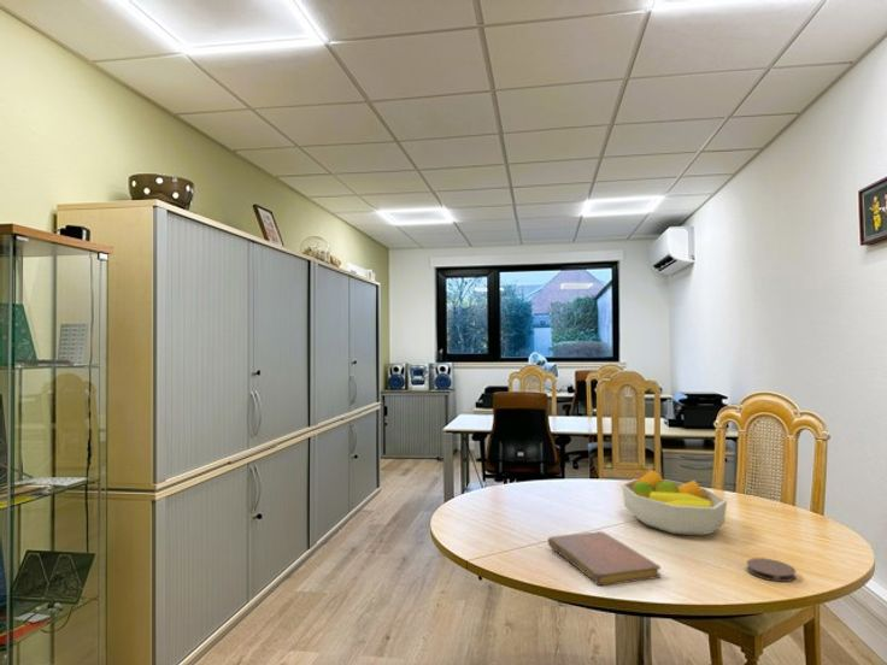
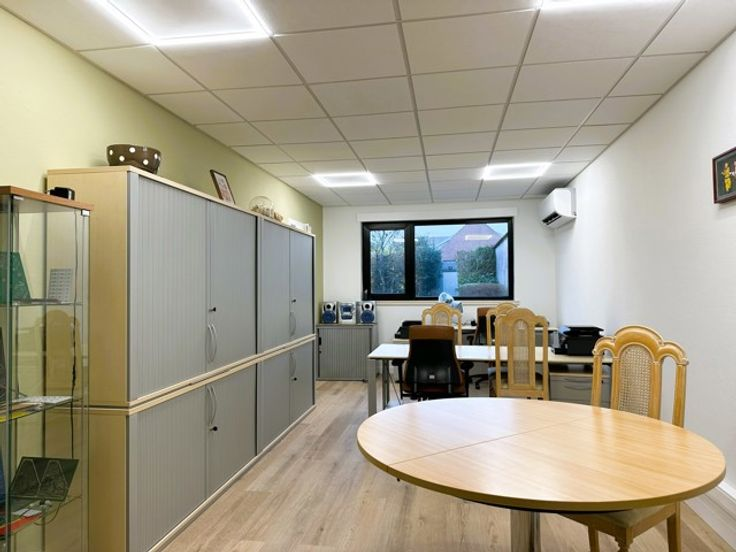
- fruit bowl (671, 500)
- notebook (600, 555)
- coaster (770, 569)
